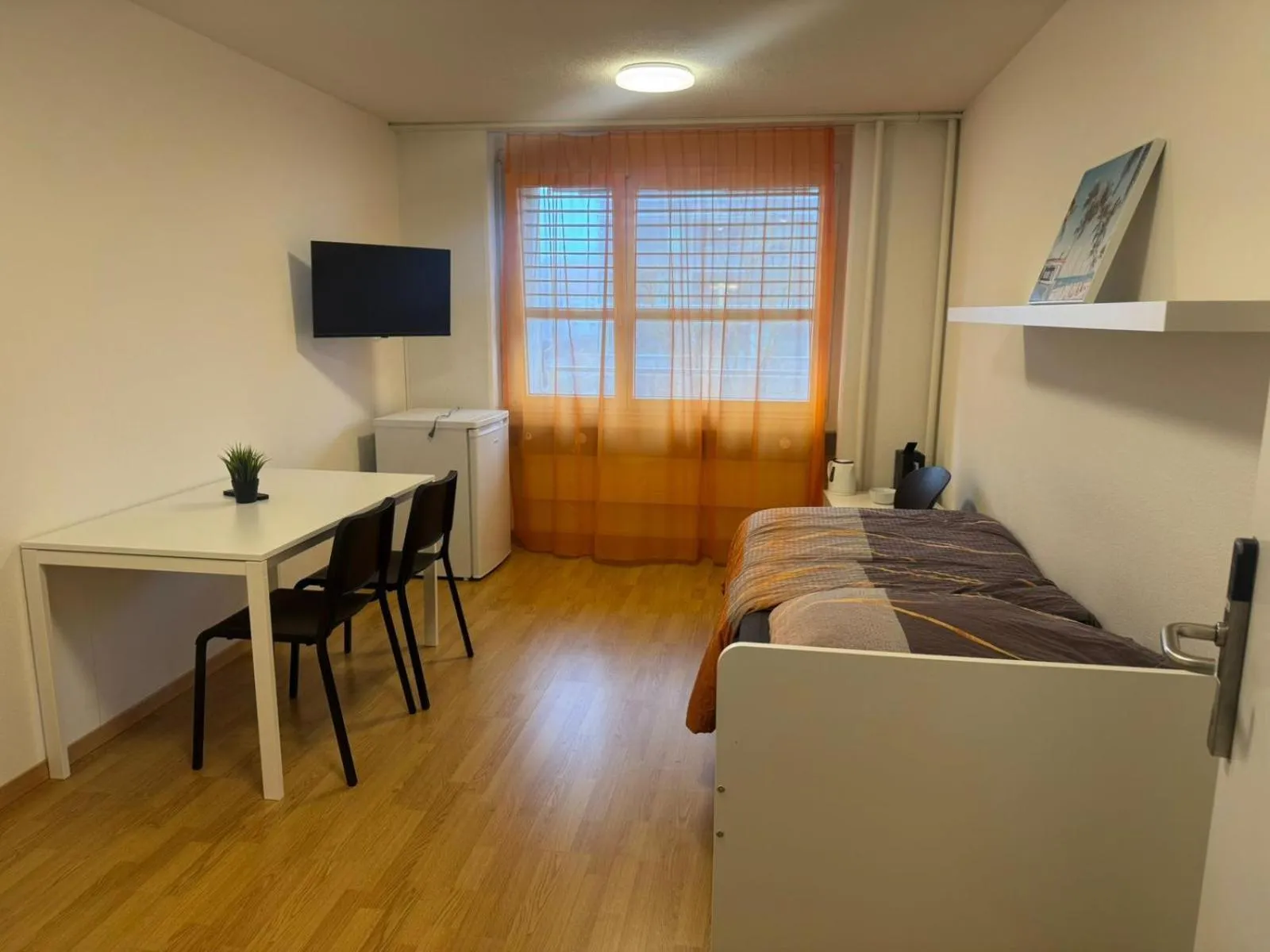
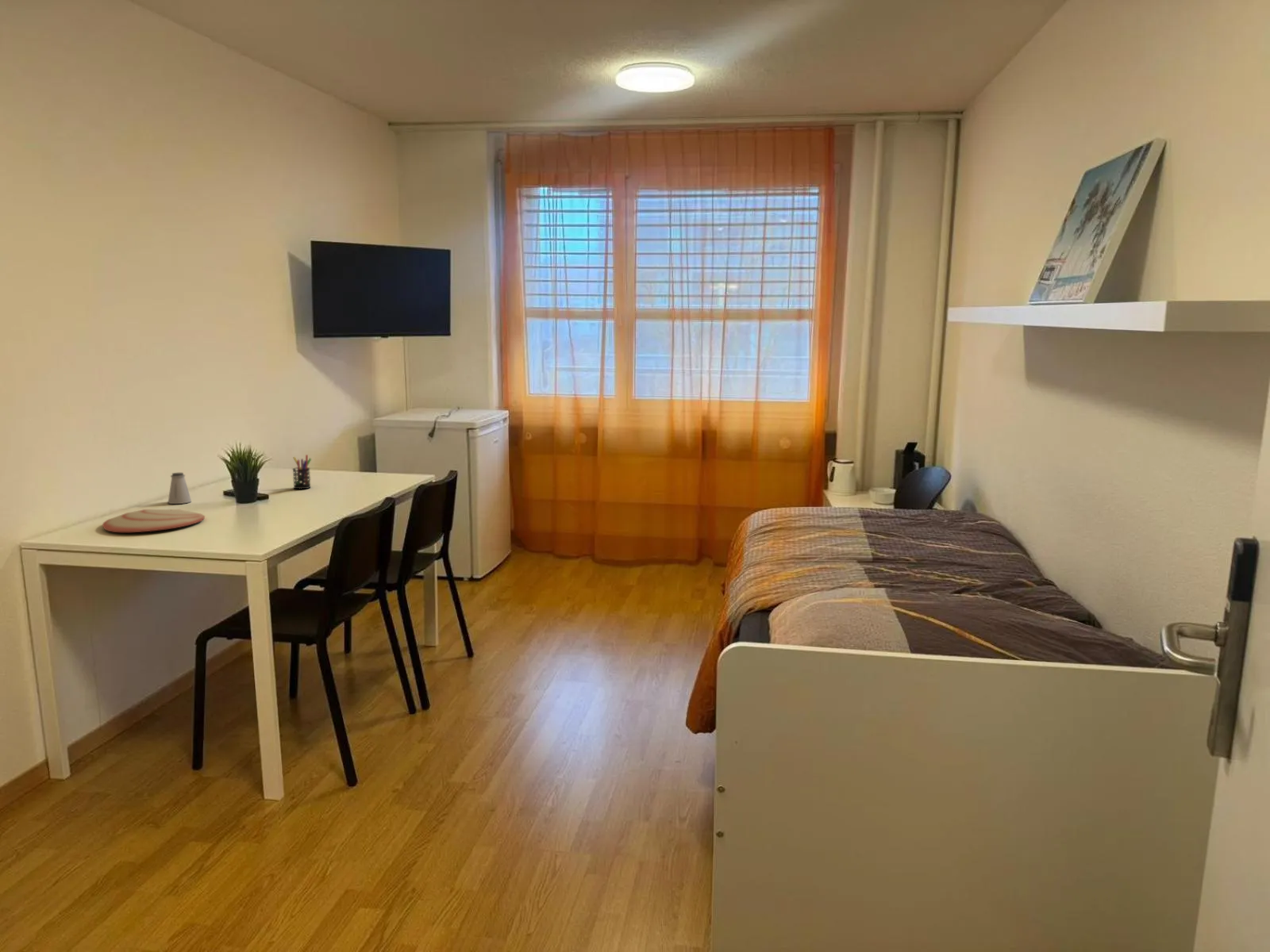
+ saltshaker (179, 487)
+ pen holder (303, 470)
+ plate (154, 517)
